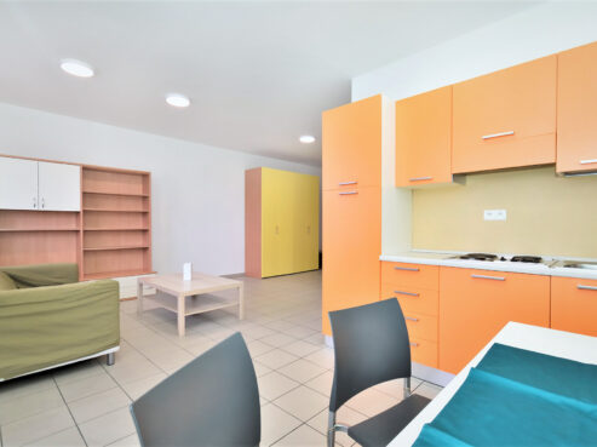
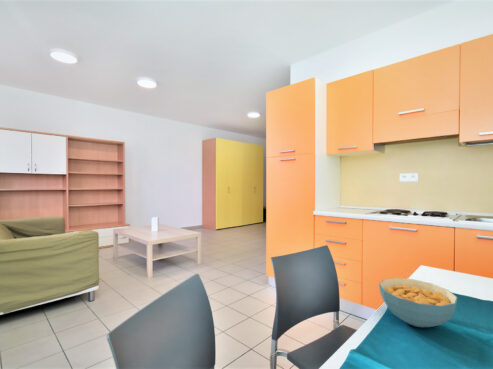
+ cereal bowl (415, 306)
